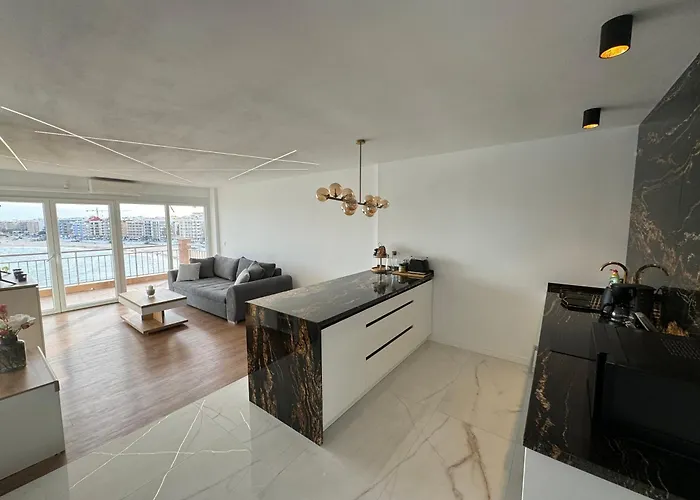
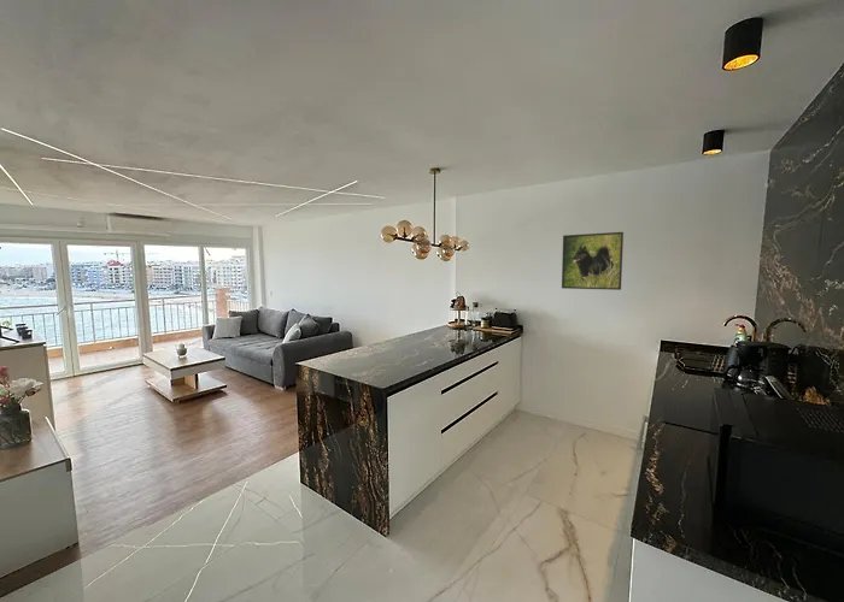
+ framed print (591, 261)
